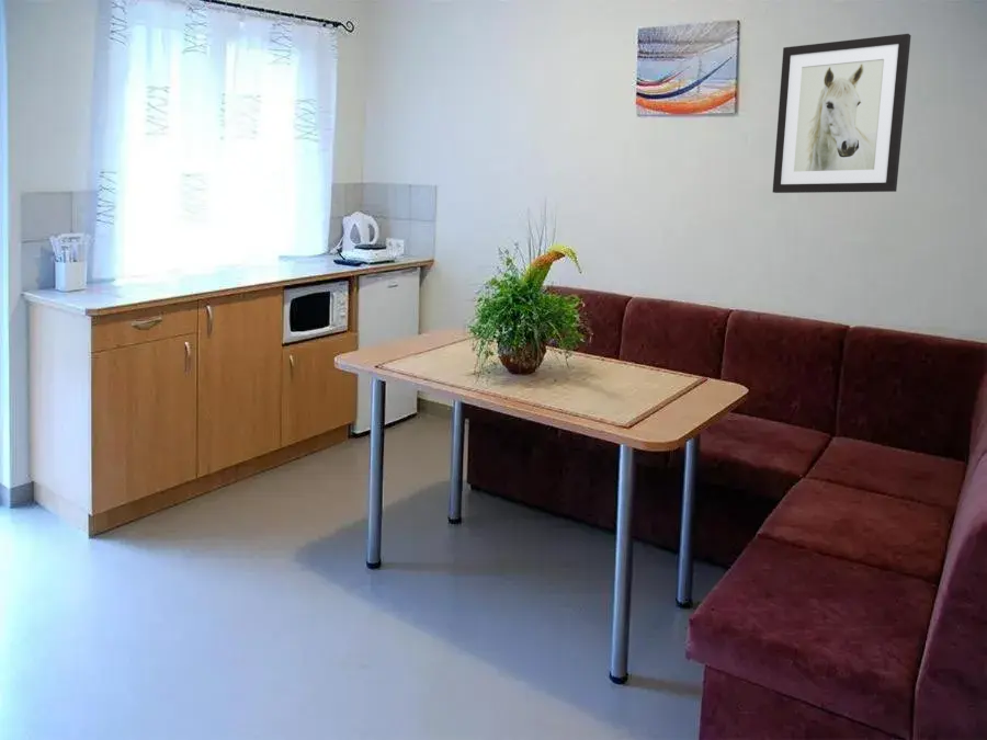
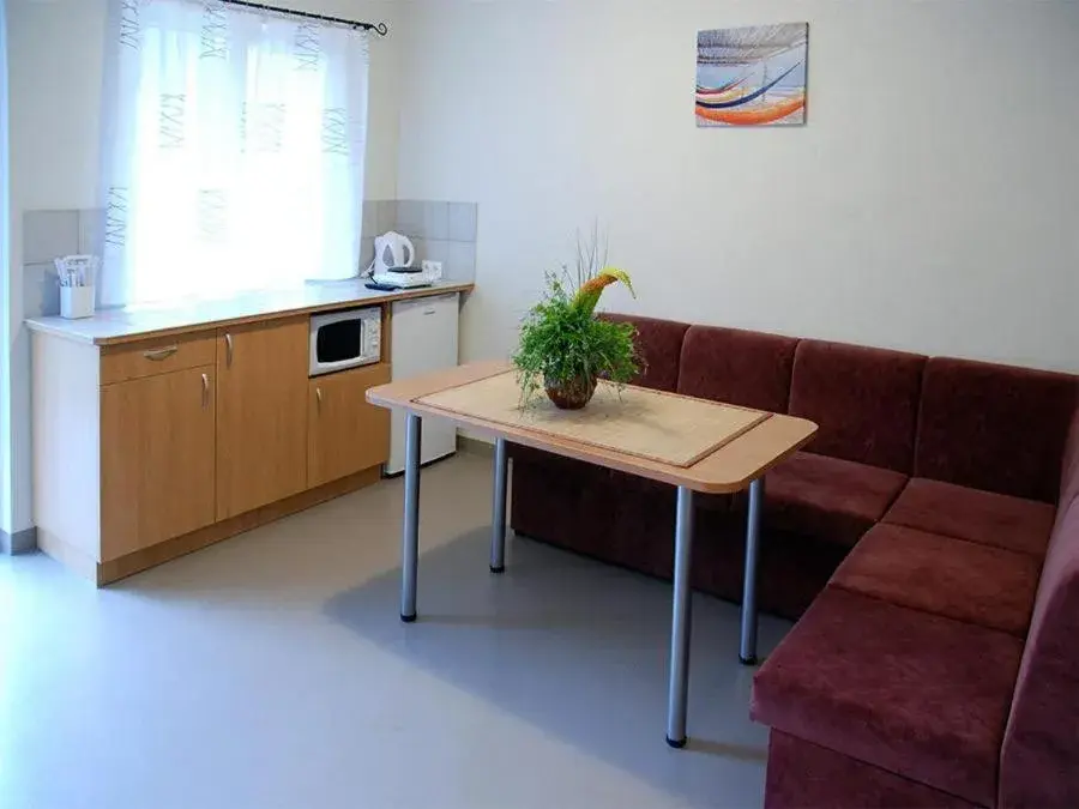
- wall art (838, 117)
